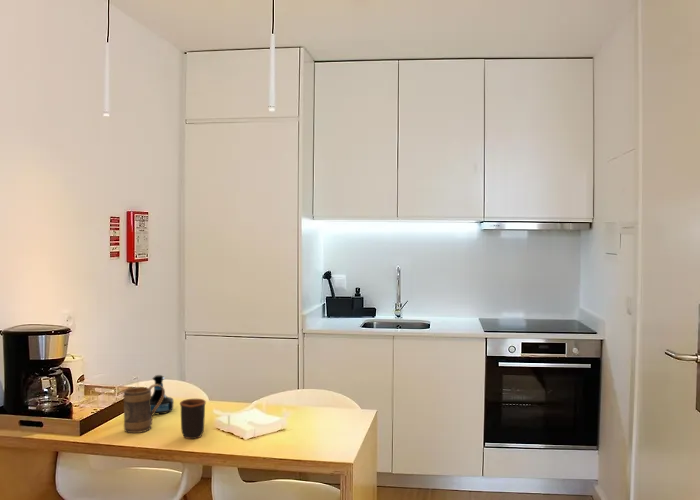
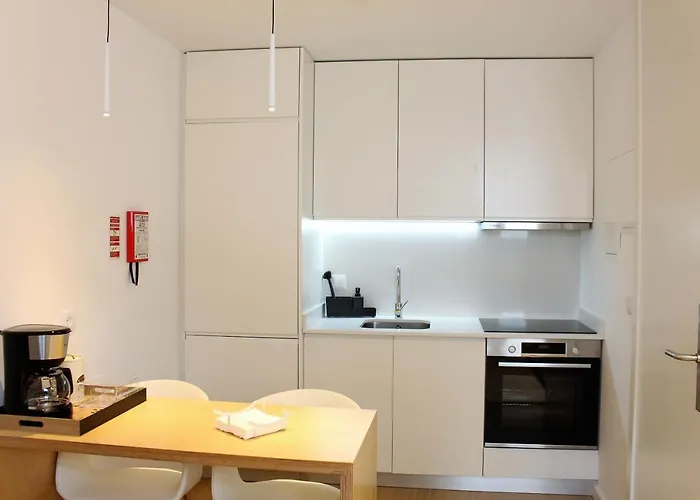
- tequila bottle (158, 393)
- mug (193, 417)
- mug (144, 407)
